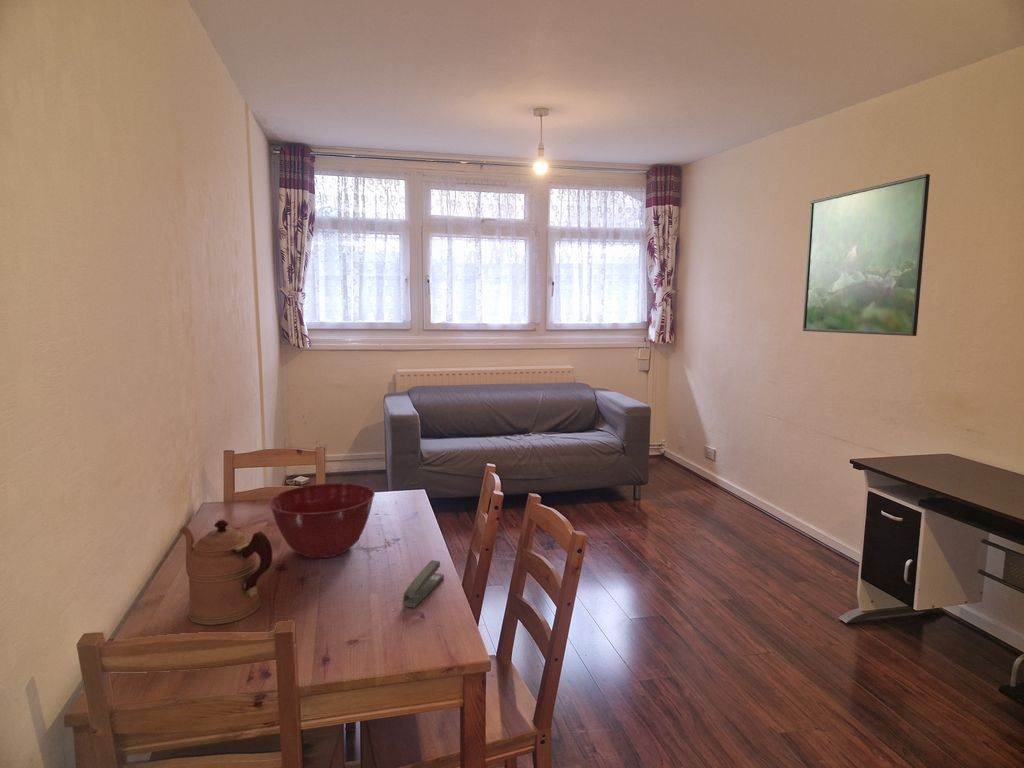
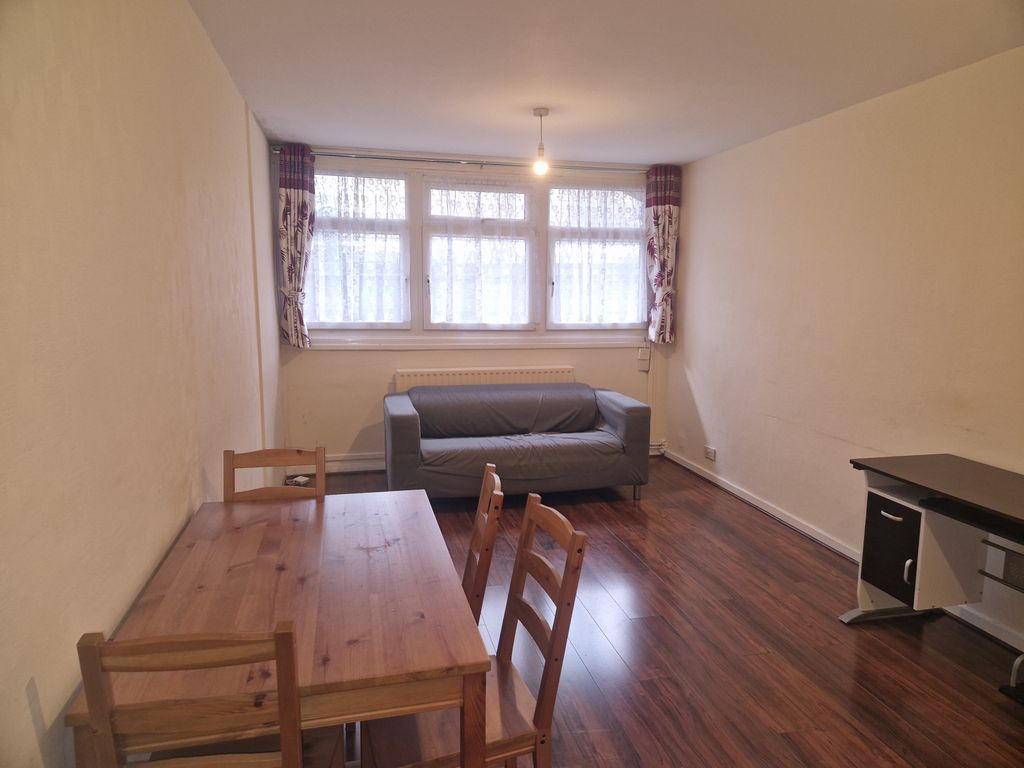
- mixing bowl (323, 522)
- stapler (424, 581)
- coffeepot (224, 564)
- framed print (858, 262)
